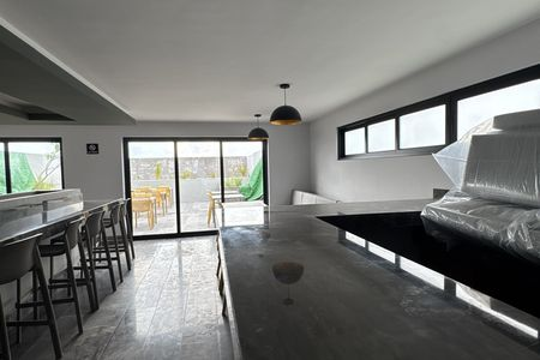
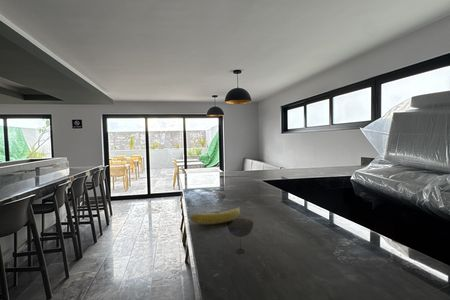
+ fruit (219, 216)
